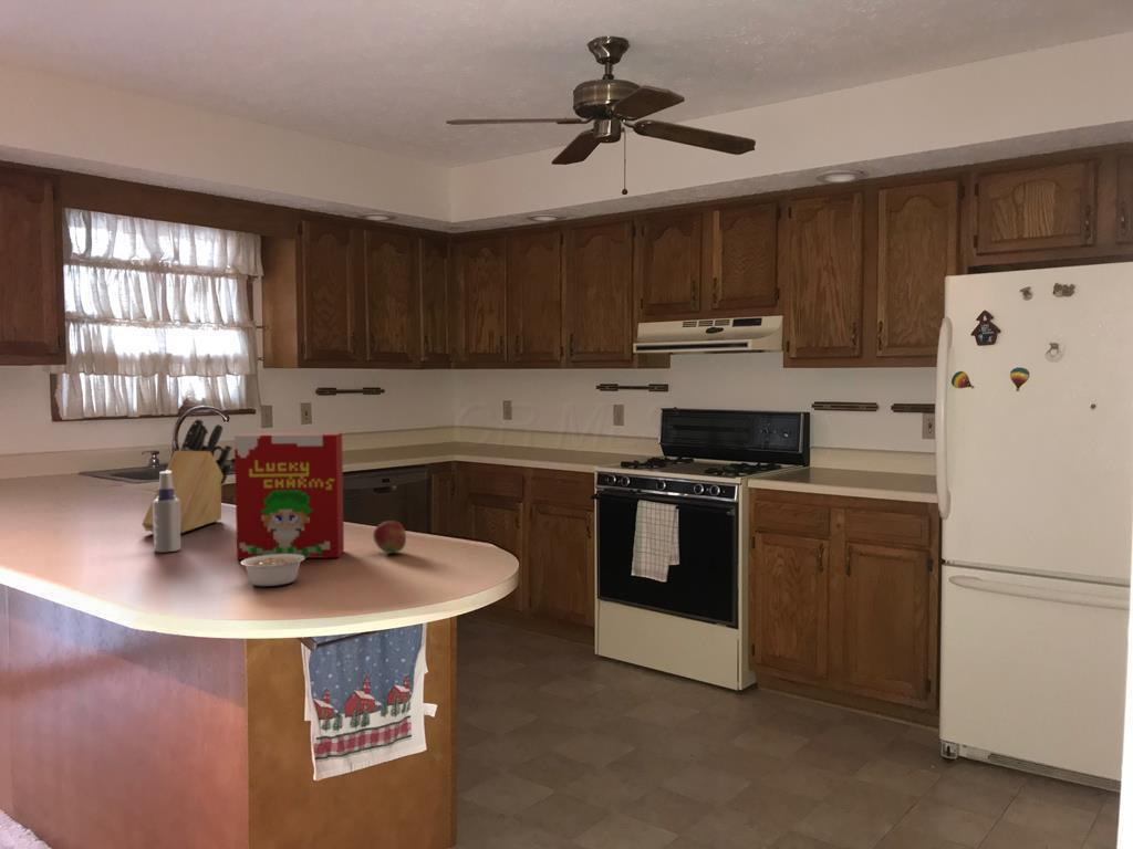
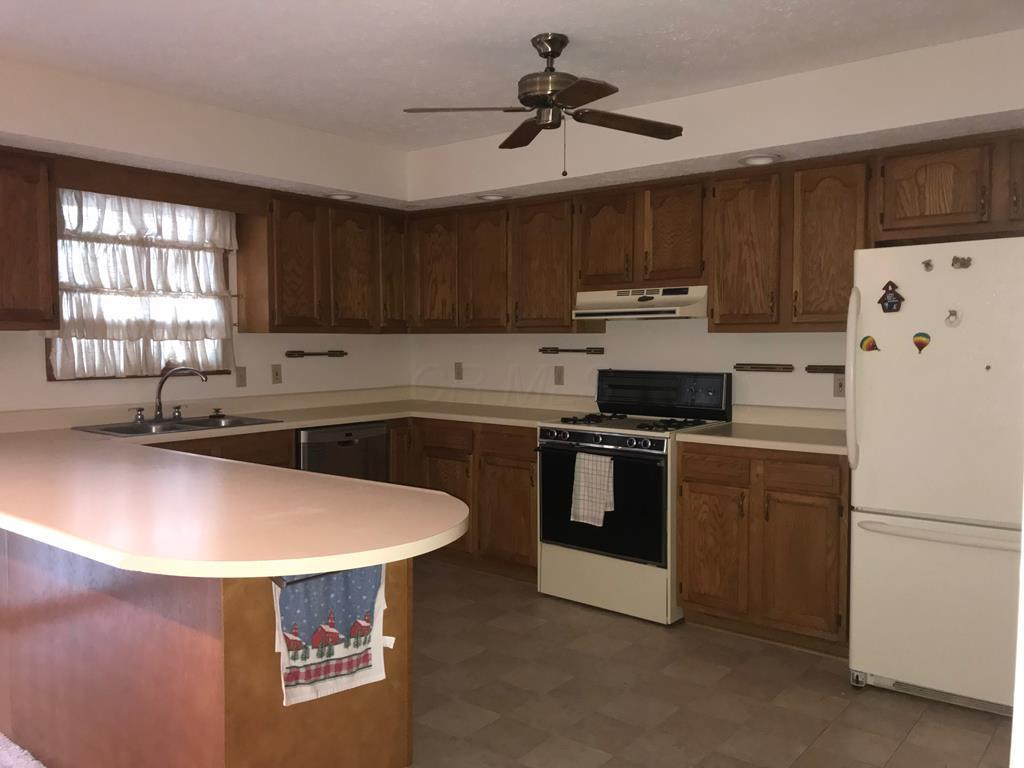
- knife block (190, 472)
- legume (276, 567)
- fruit (389, 536)
- spray bottle (166, 511)
- cereal box (290, 494)
